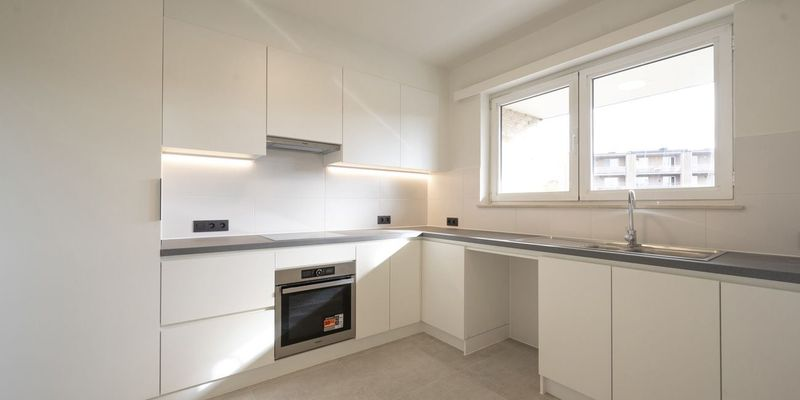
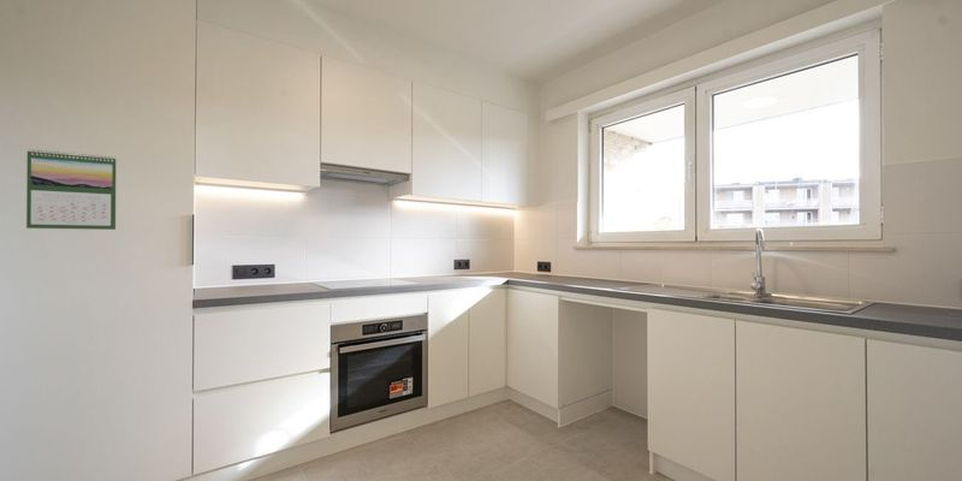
+ calendar (73, 190)
